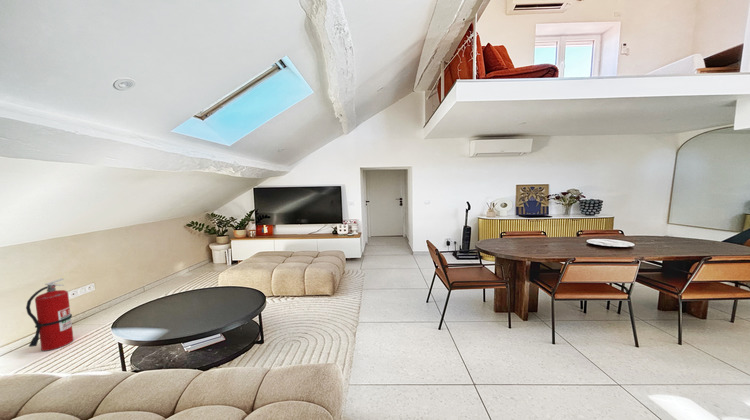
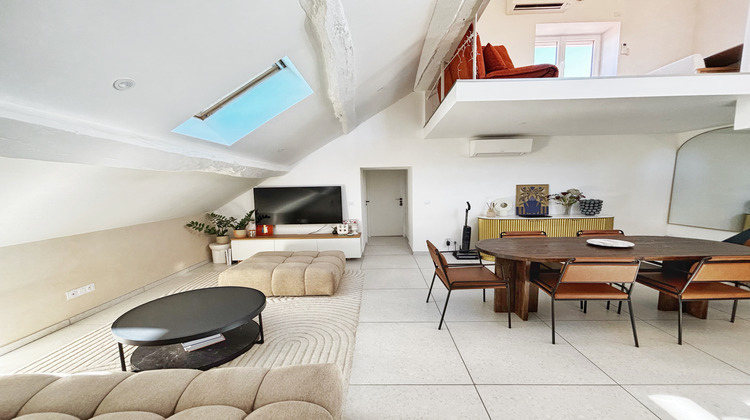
- fire extinguisher (48, 315)
